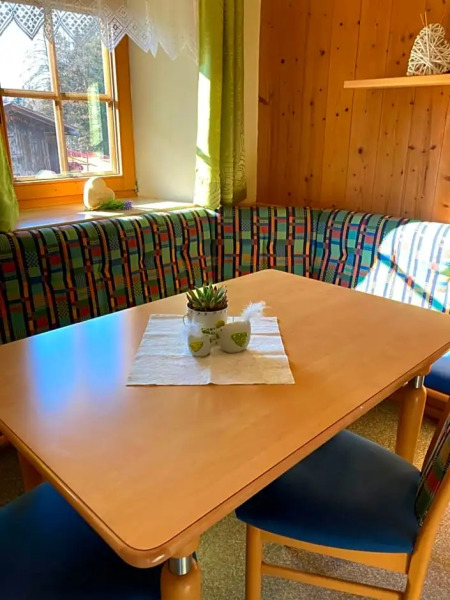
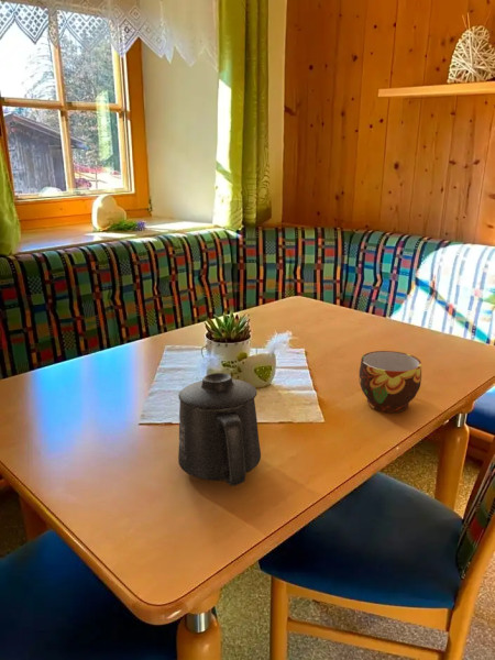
+ cup (387, 381)
+ mug (226, 427)
